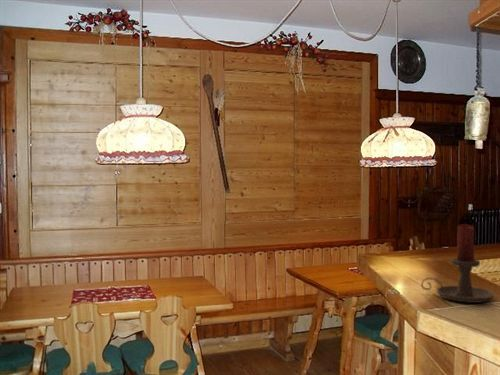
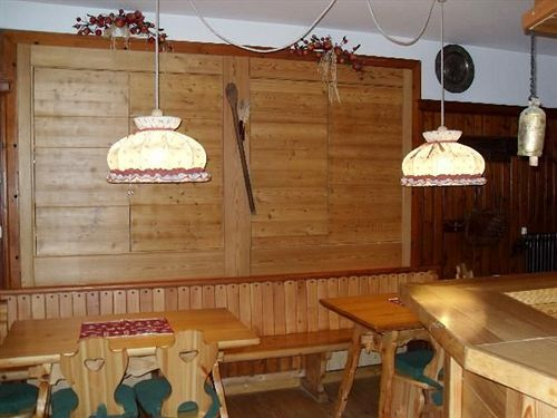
- candle holder (456, 260)
